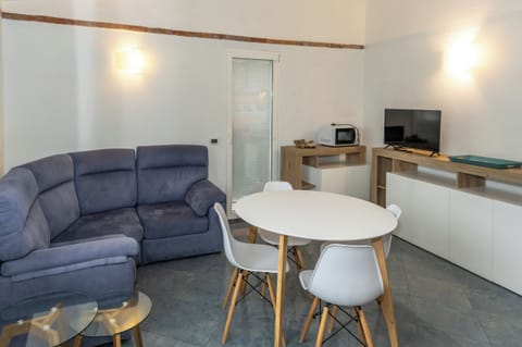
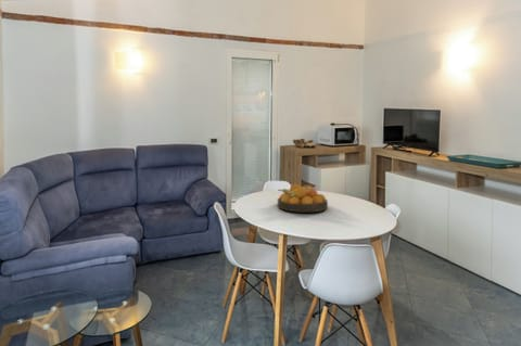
+ fruit bowl (302, 196)
